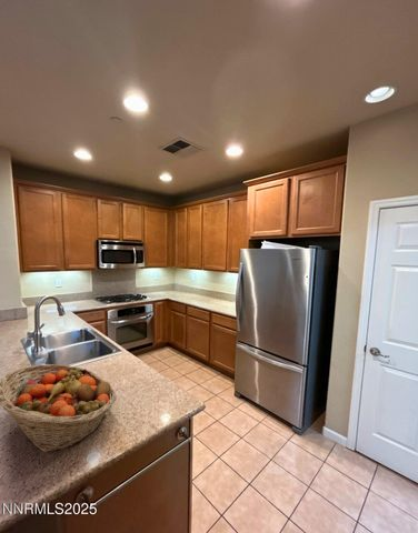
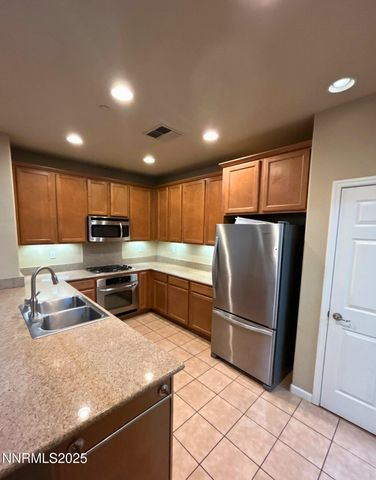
- fruit basket (60, 396)
